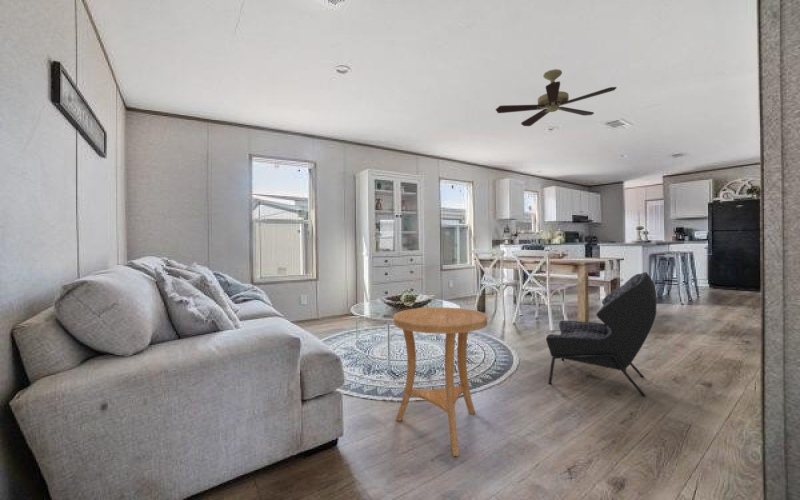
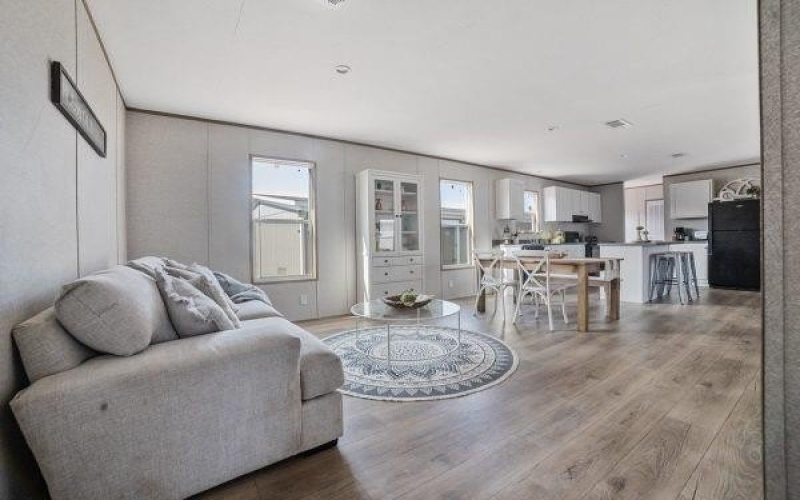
- armchair (593, 324)
- side table (445, 372)
- ceiling fan (551, 90)
